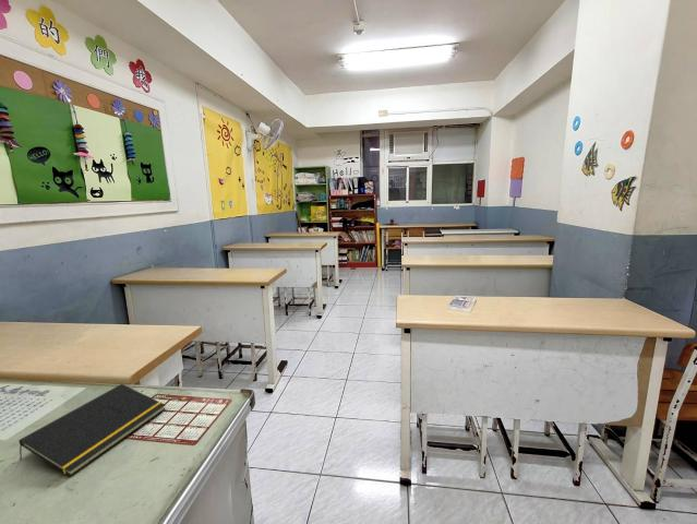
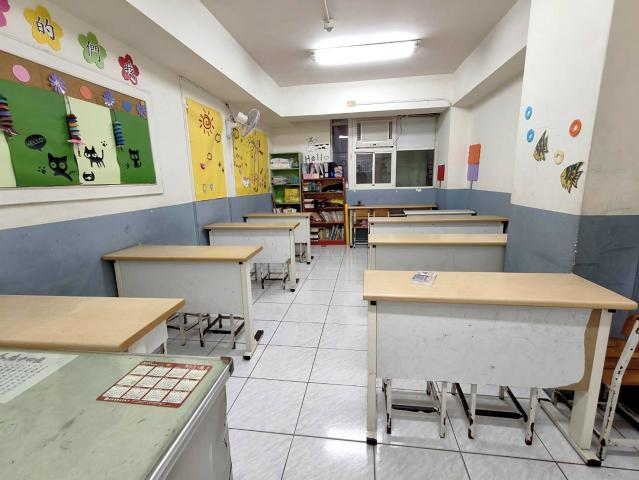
- notepad (99, 422)
